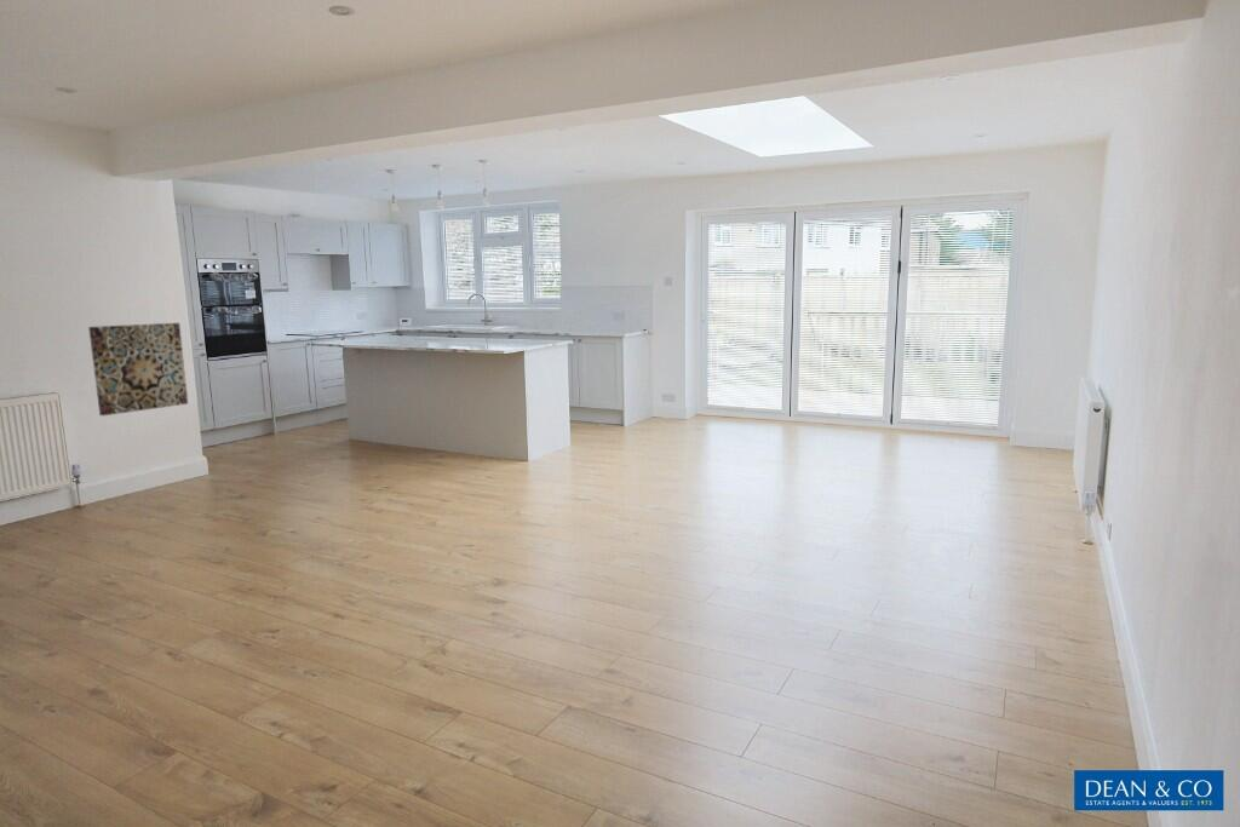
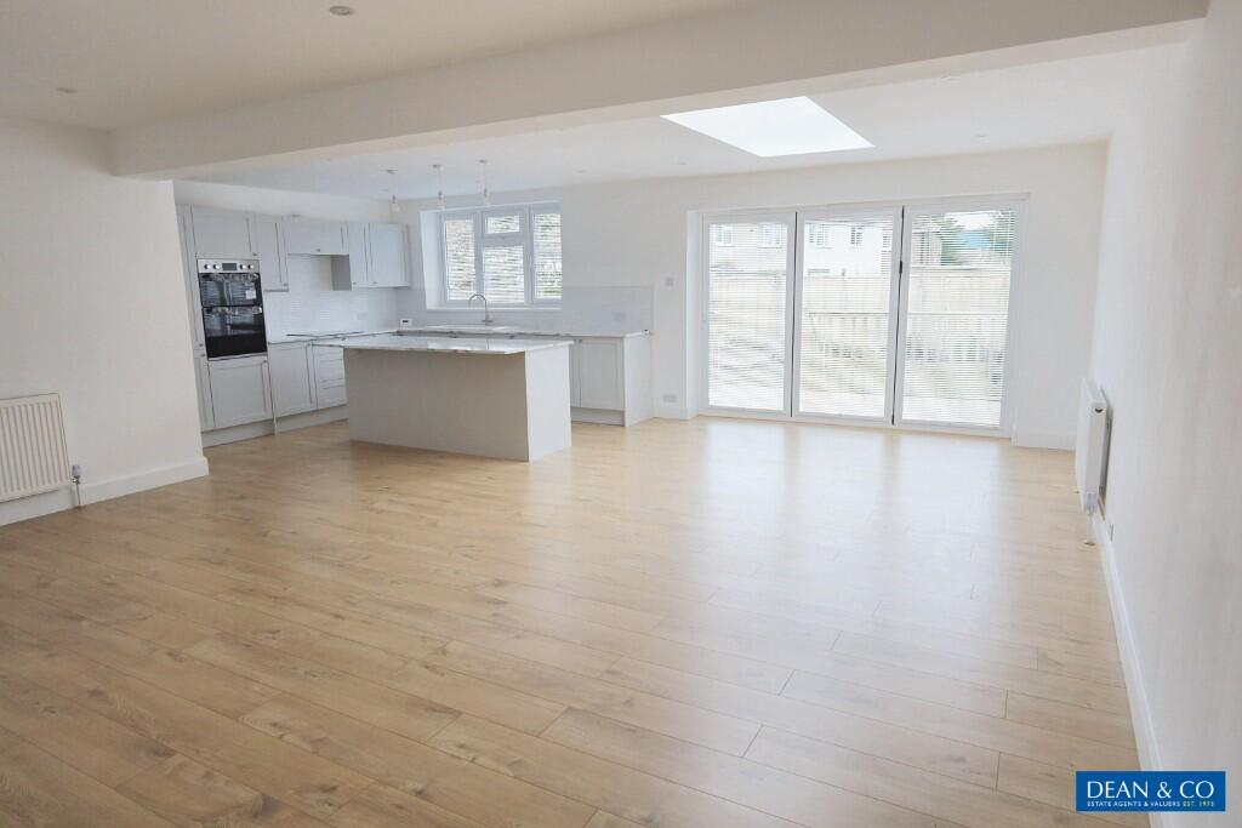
- wall art (140, 367)
